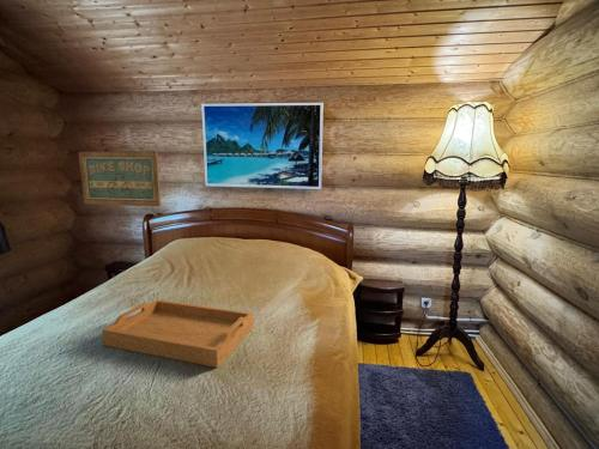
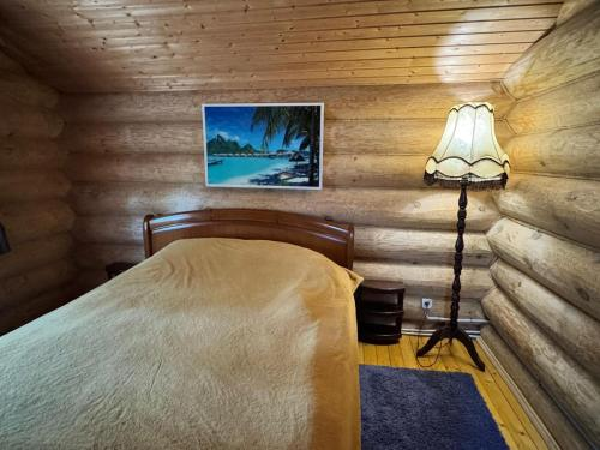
- serving tray (182, 326)
- wall art (119, 178)
